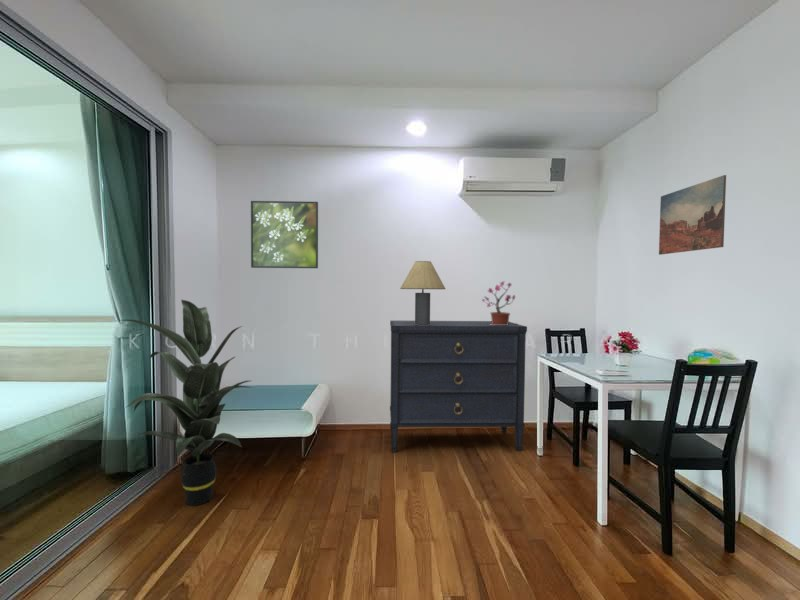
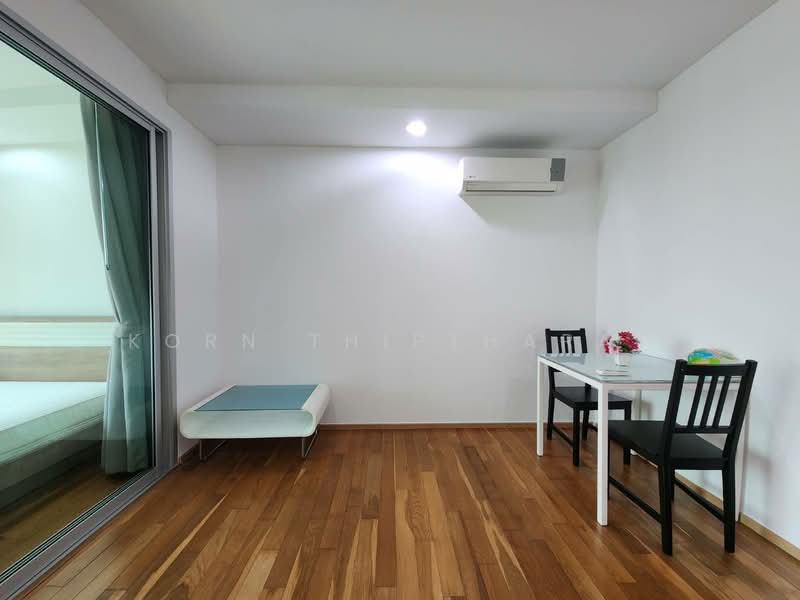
- indoor plant (189, 401)
- wall art (688, 219)
- potted plant (499, 301)
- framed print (284, 234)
- table lamp (422, 292)
- dresser (453, 382)
